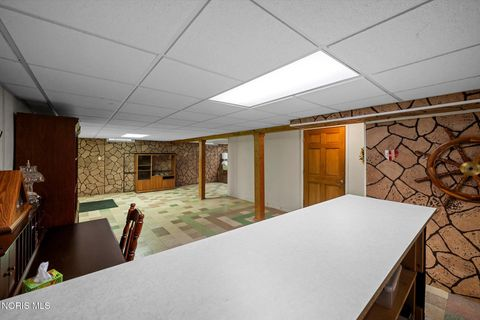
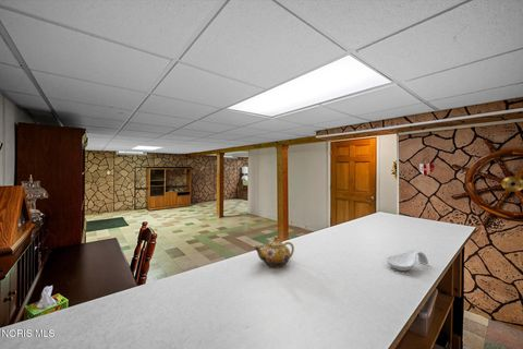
+ teapot (275, 250)
+ spoon rest (408, 258)
